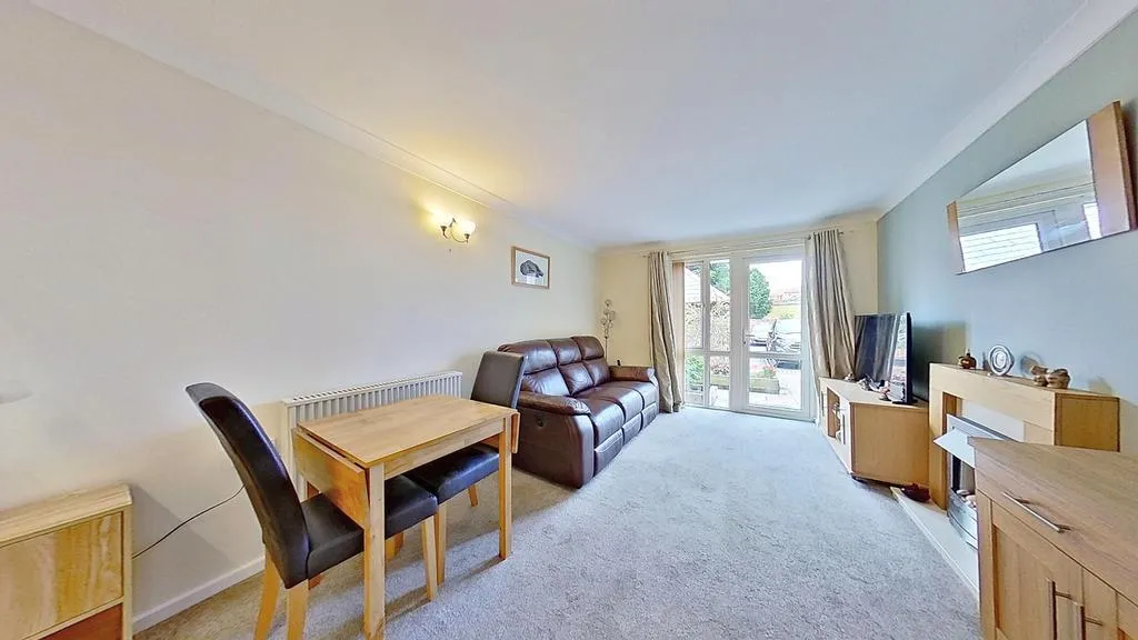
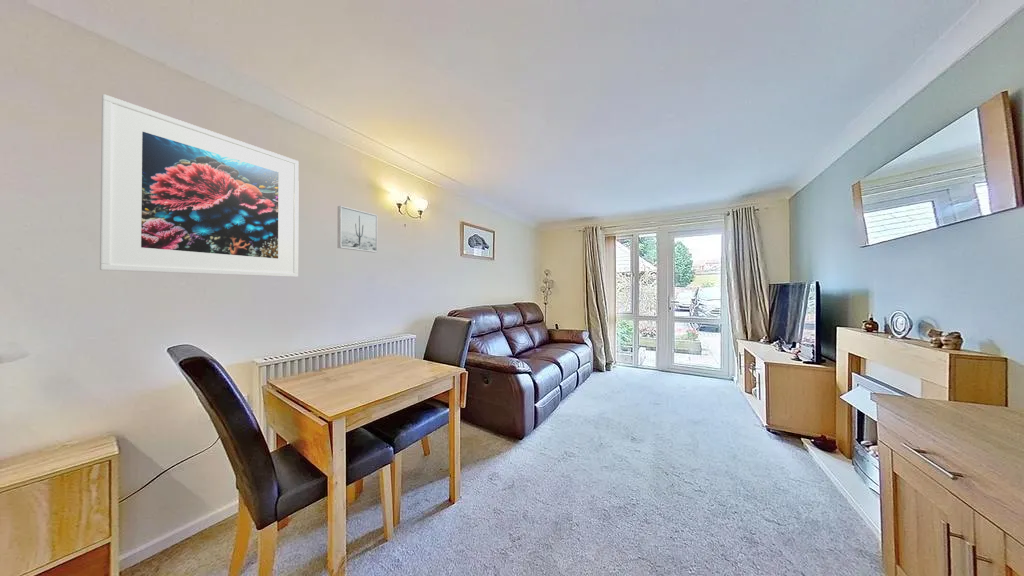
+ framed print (219, 204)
+ wall art (358, 230)
